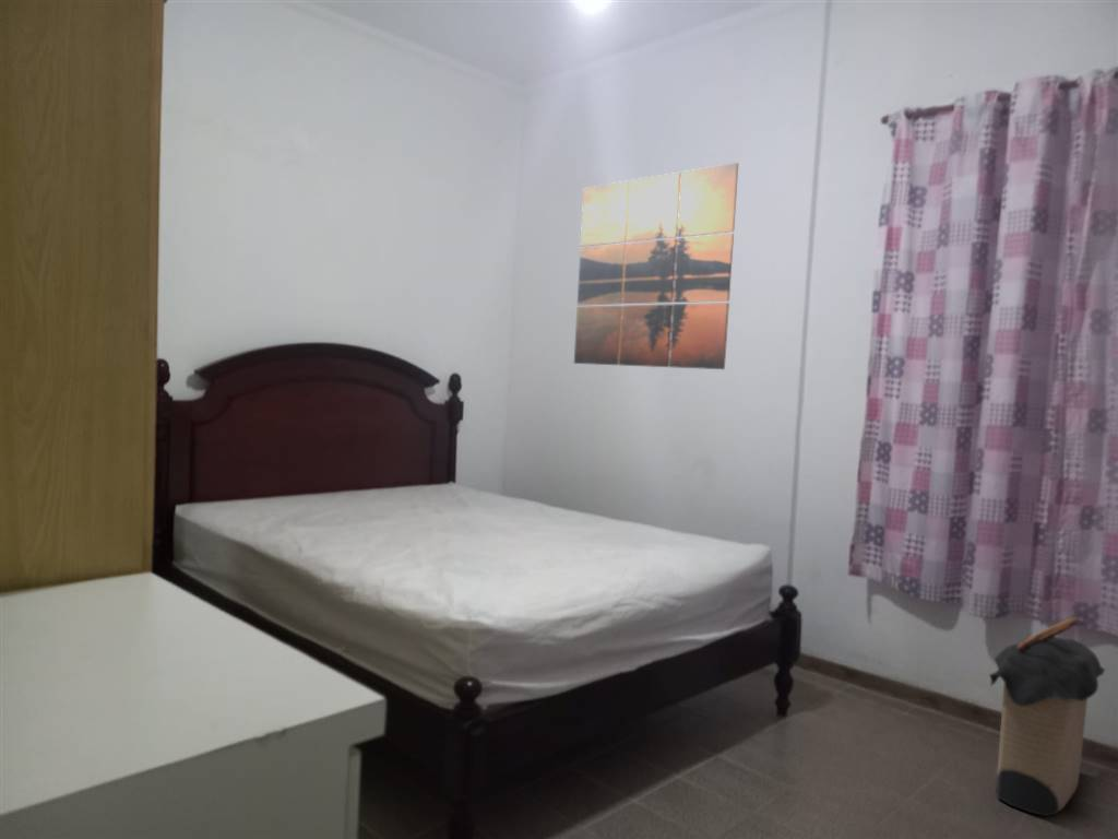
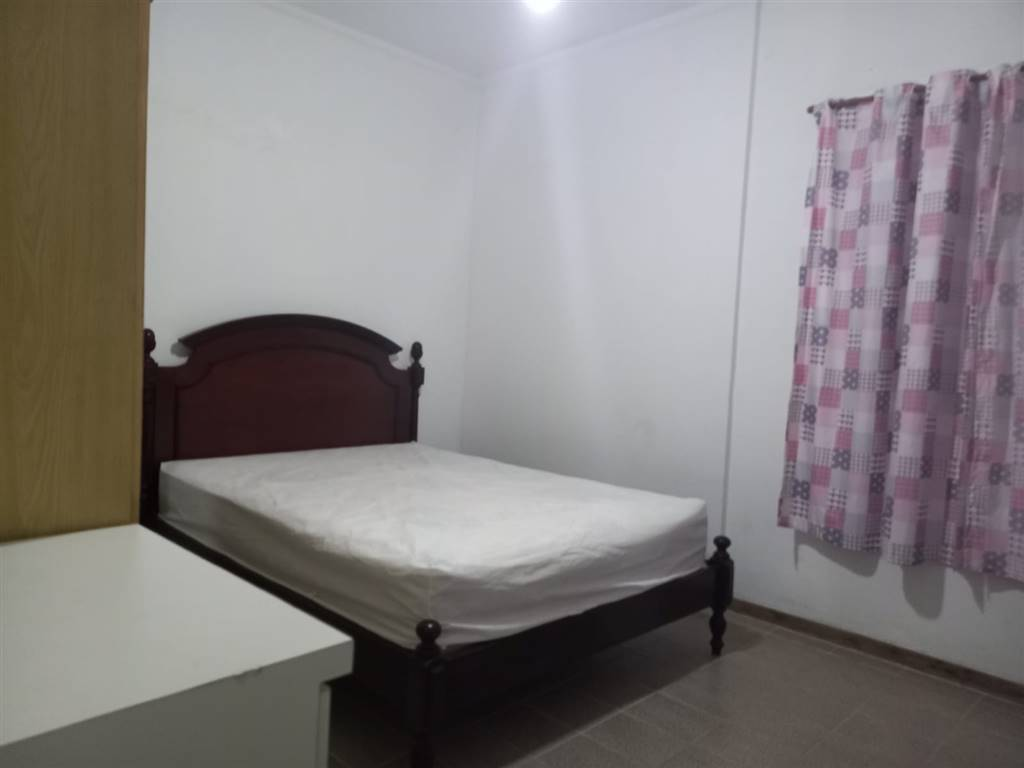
- wall art (649, 272)
- laundry hamper (1043, 696)
